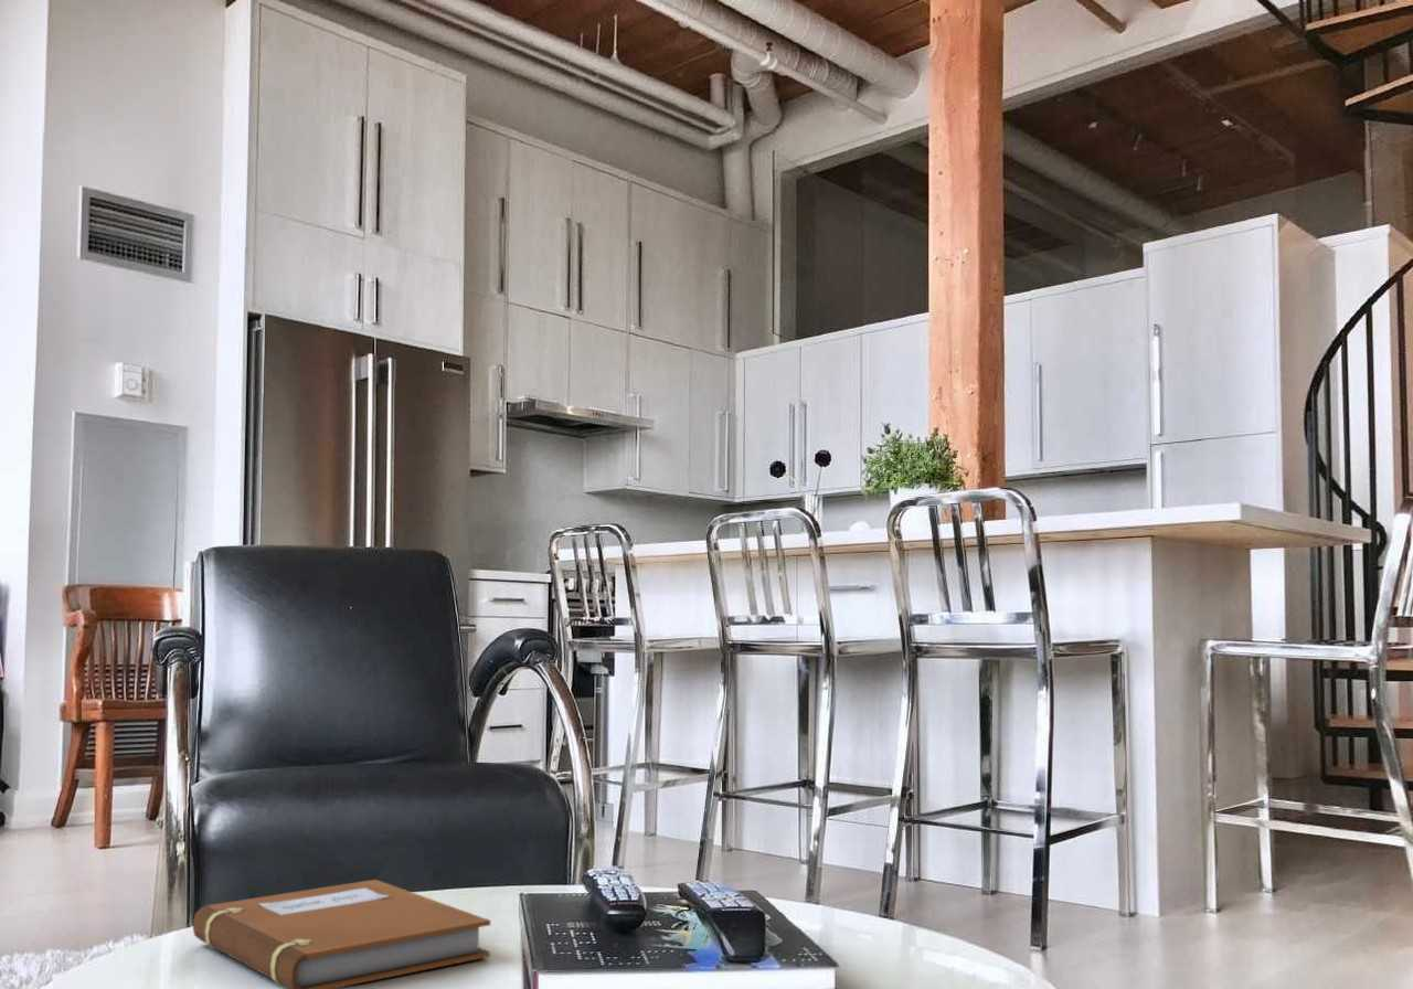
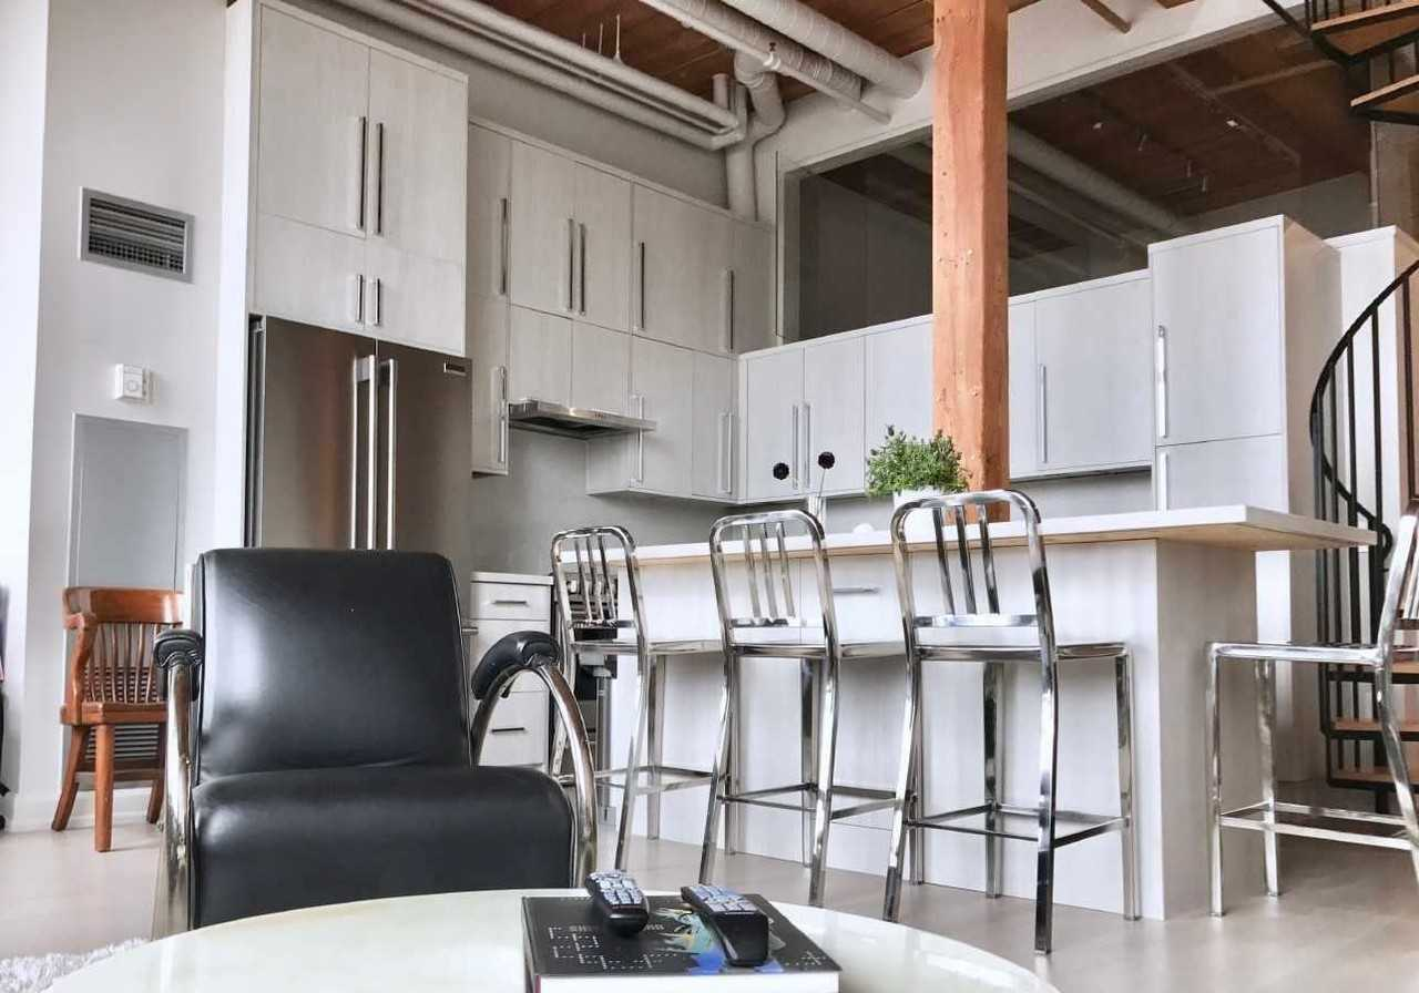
- notebook (334, 929)
